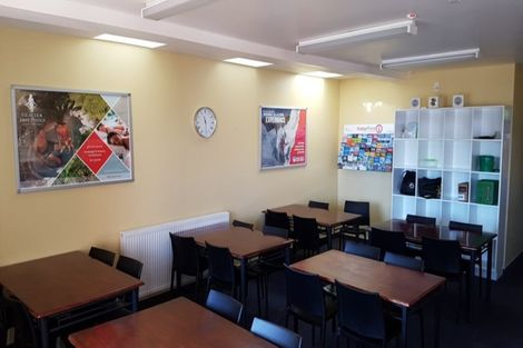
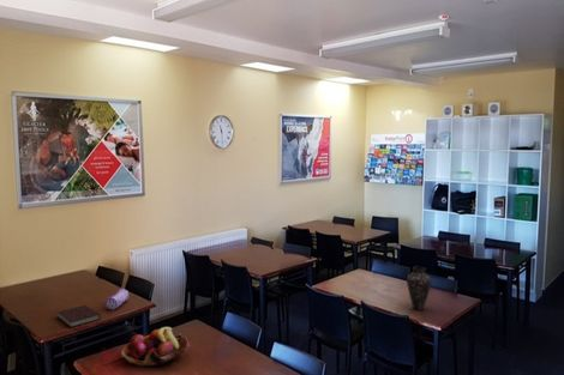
+ pencil case (118, 298)
+ vase (418, 288)
+ fruit basket (157, 345)
+ notebook (78, 315)
